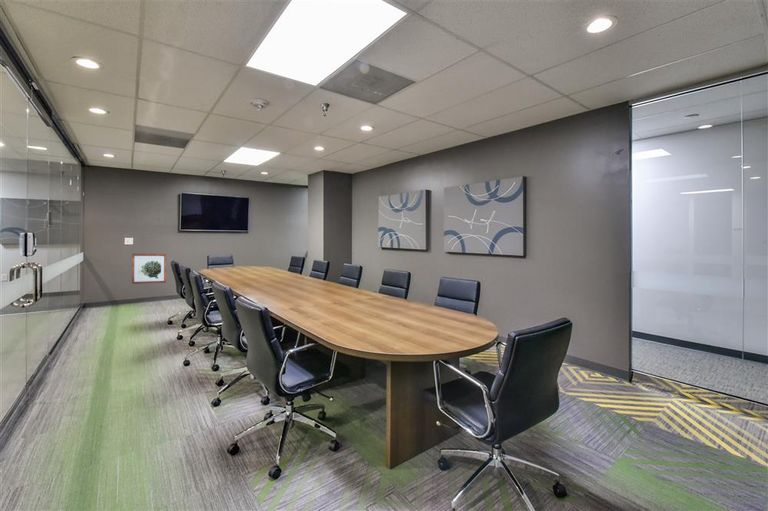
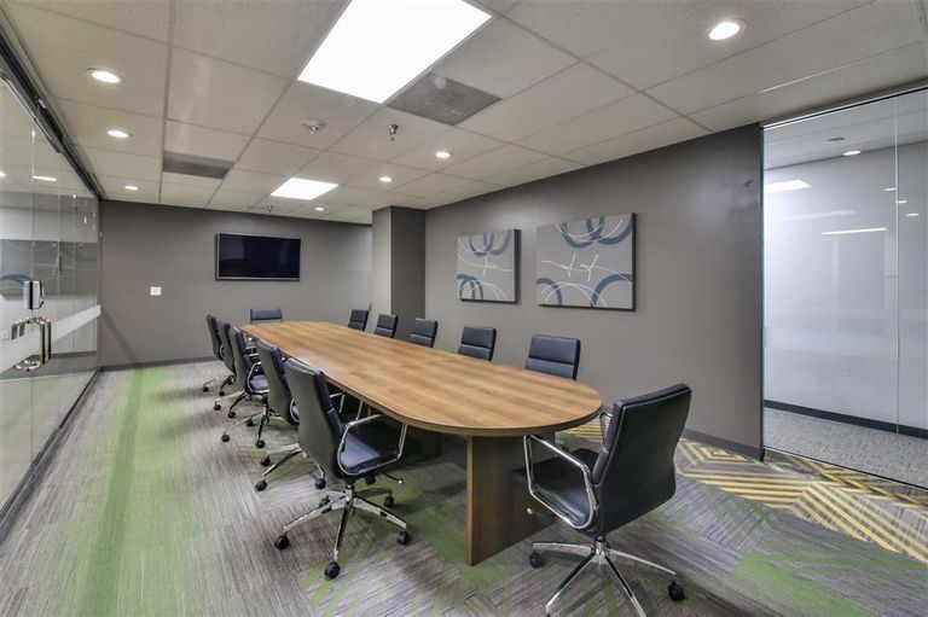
- wall art (149, 268)
